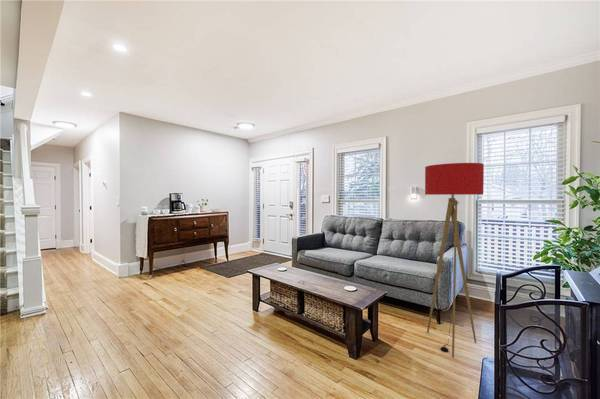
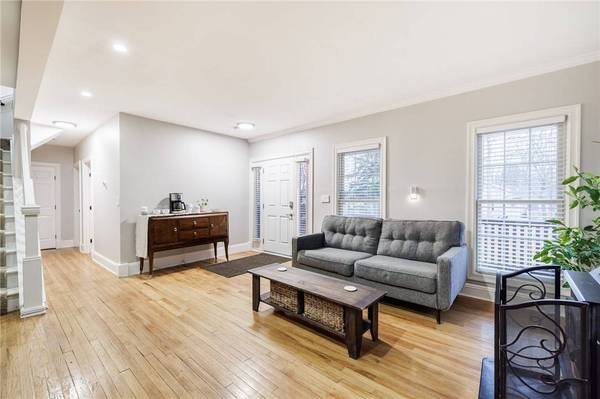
- floor lamp (454, 255)
